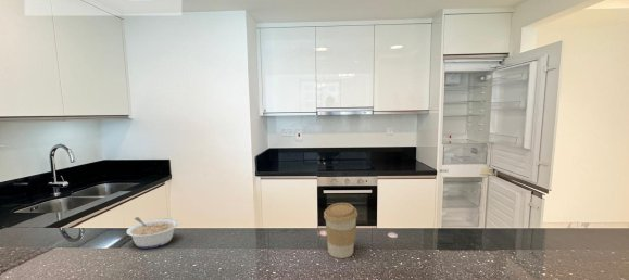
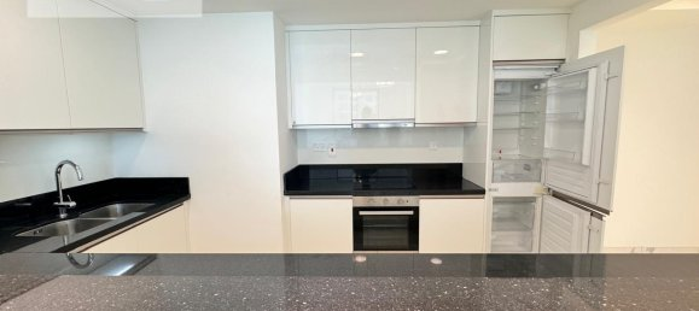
- legume (151, 232)
- coffee cup (340, 229)
